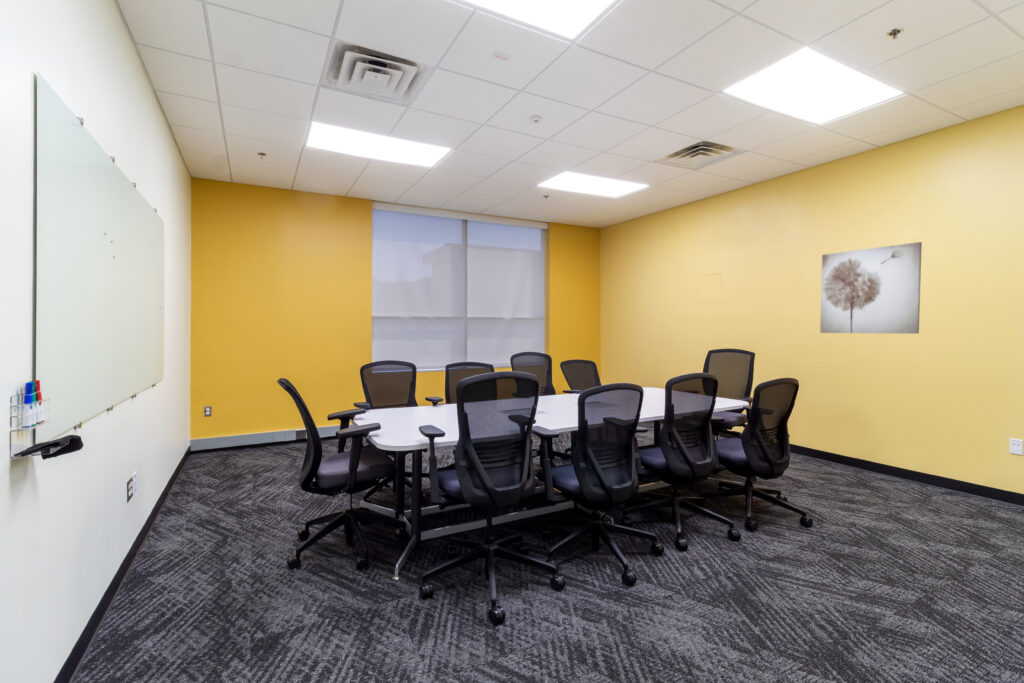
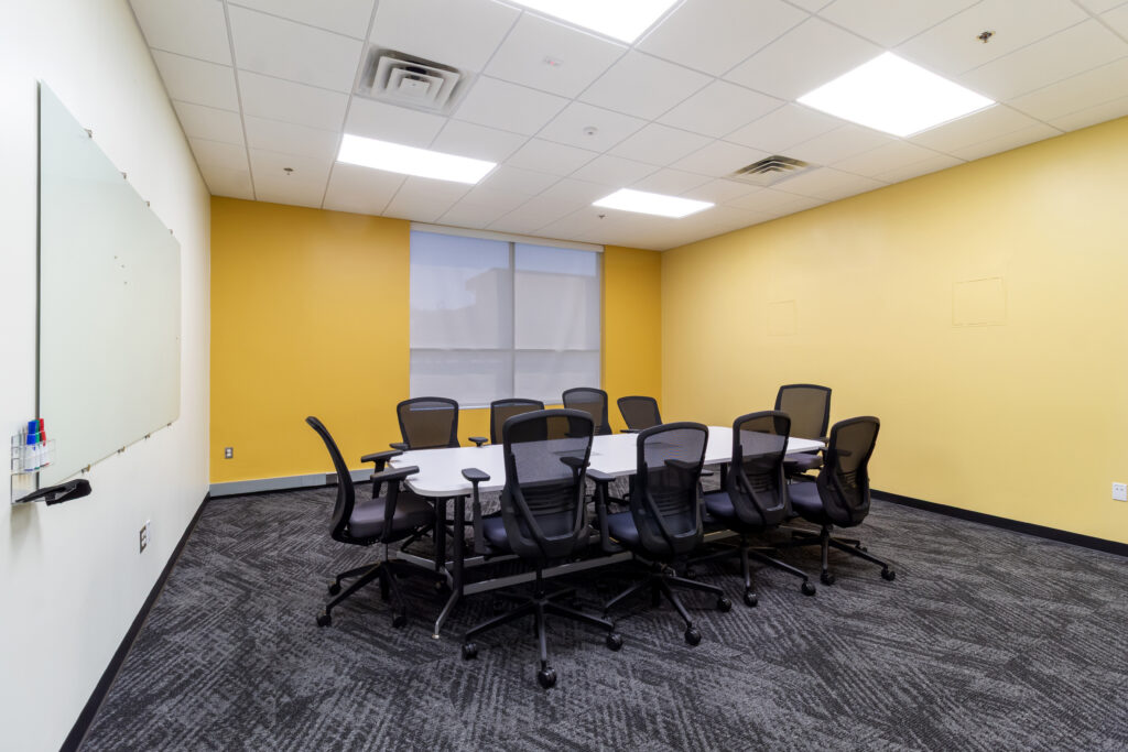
- wall art (866, 291)
